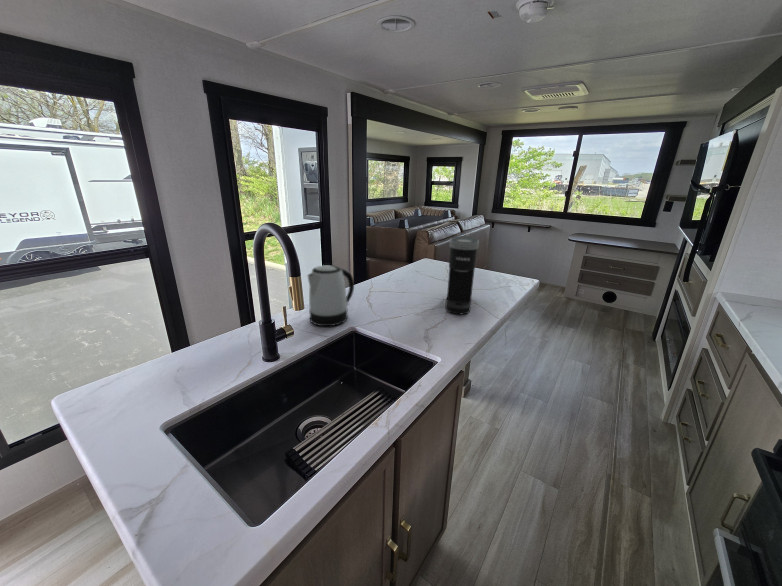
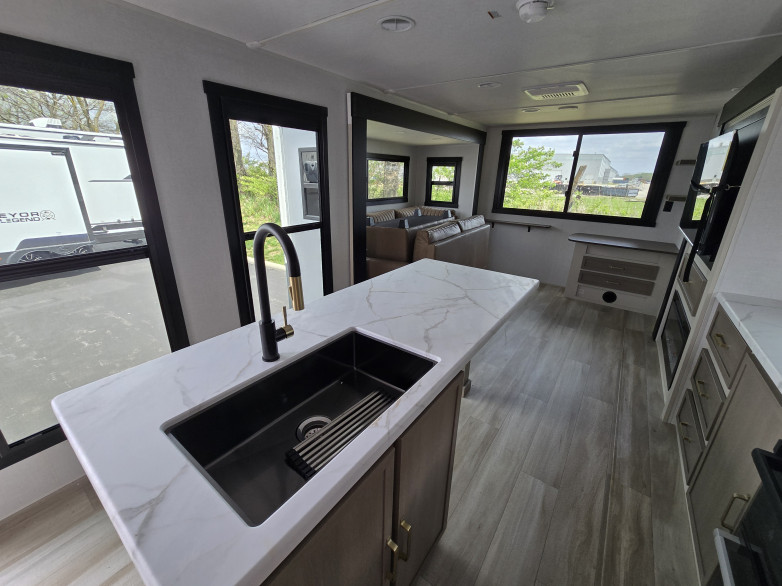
- coffee maker (461, 272)
- kettle (332, 292)
